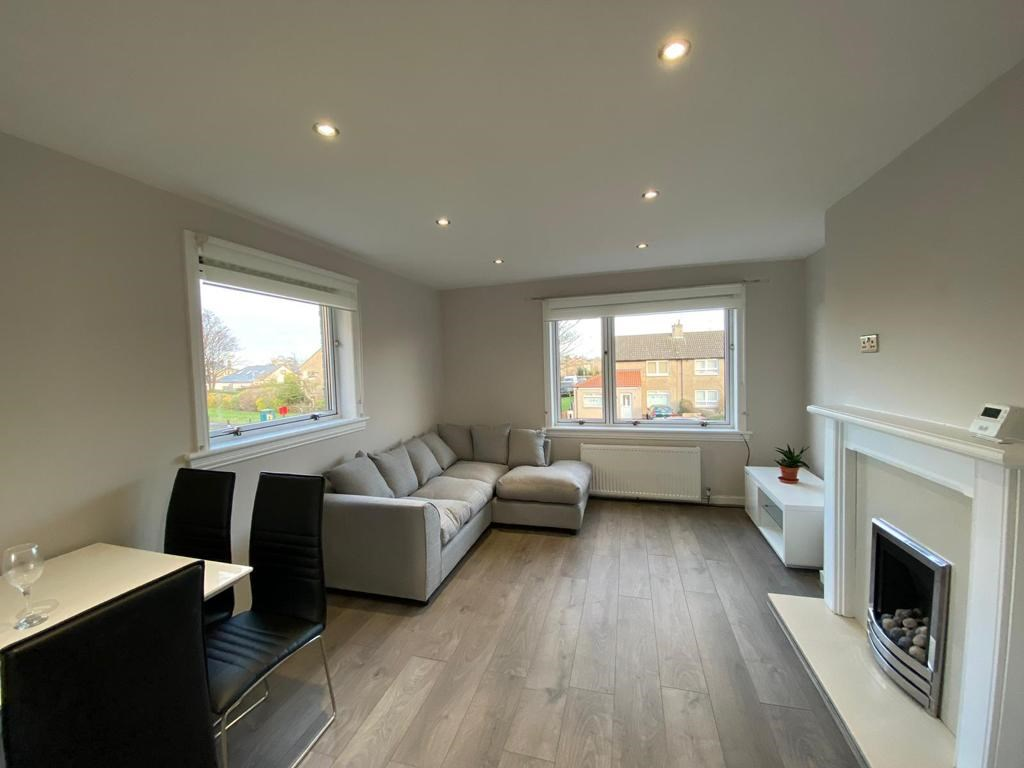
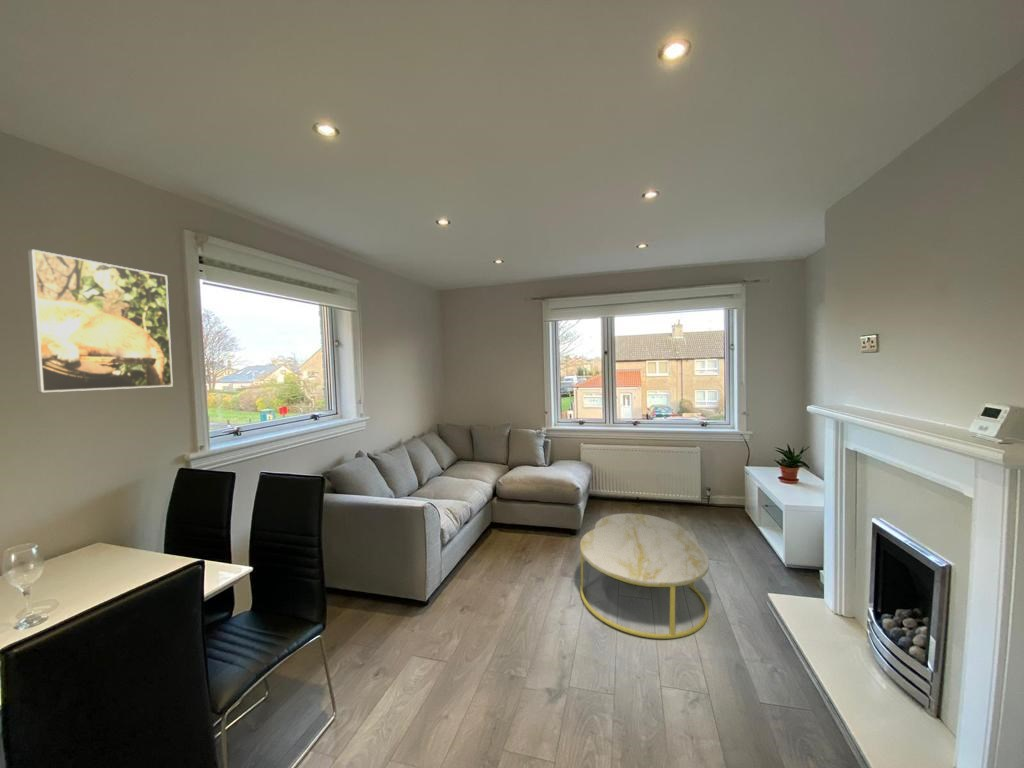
+ coffee table (641, 557)
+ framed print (109, 327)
